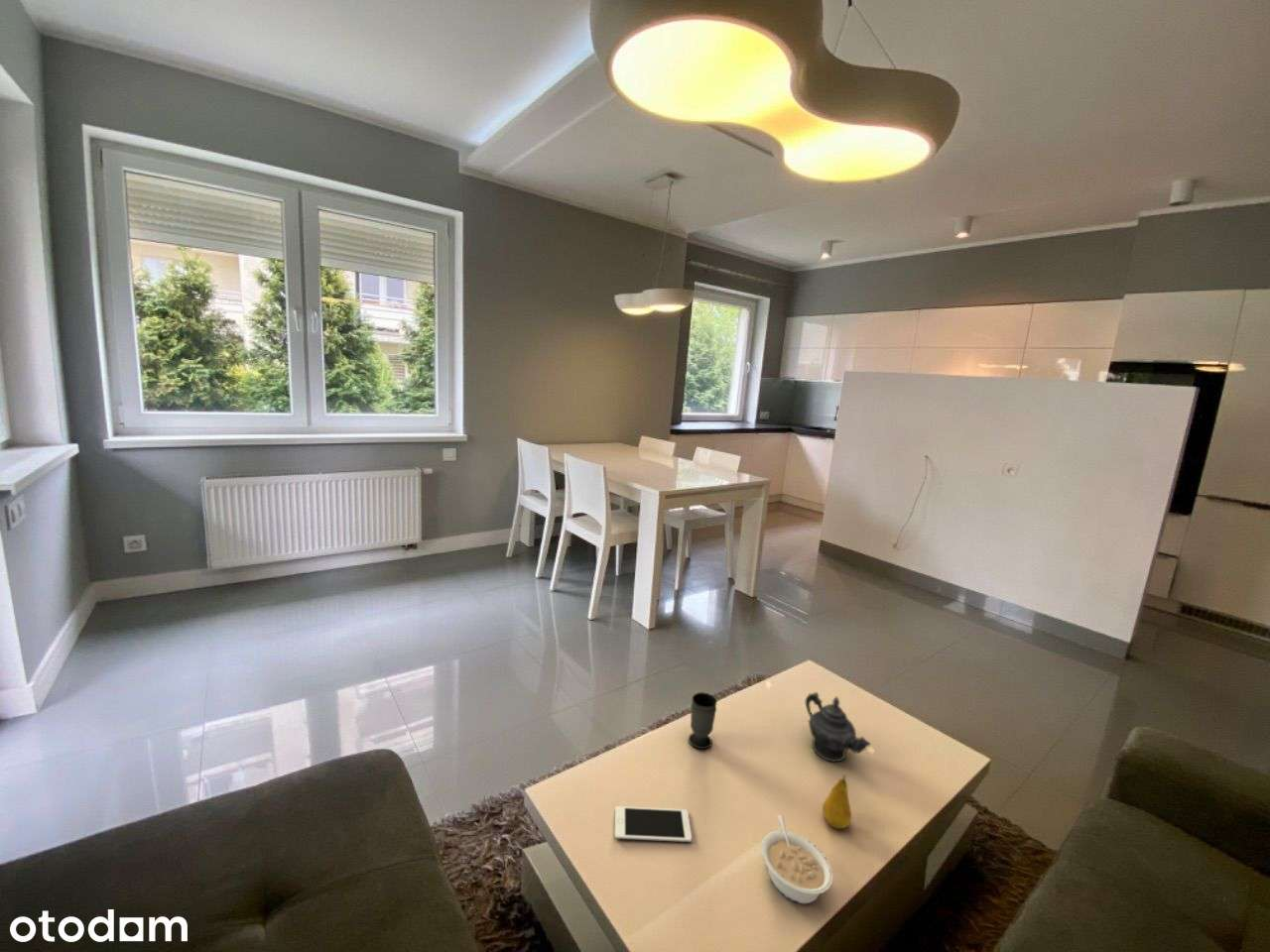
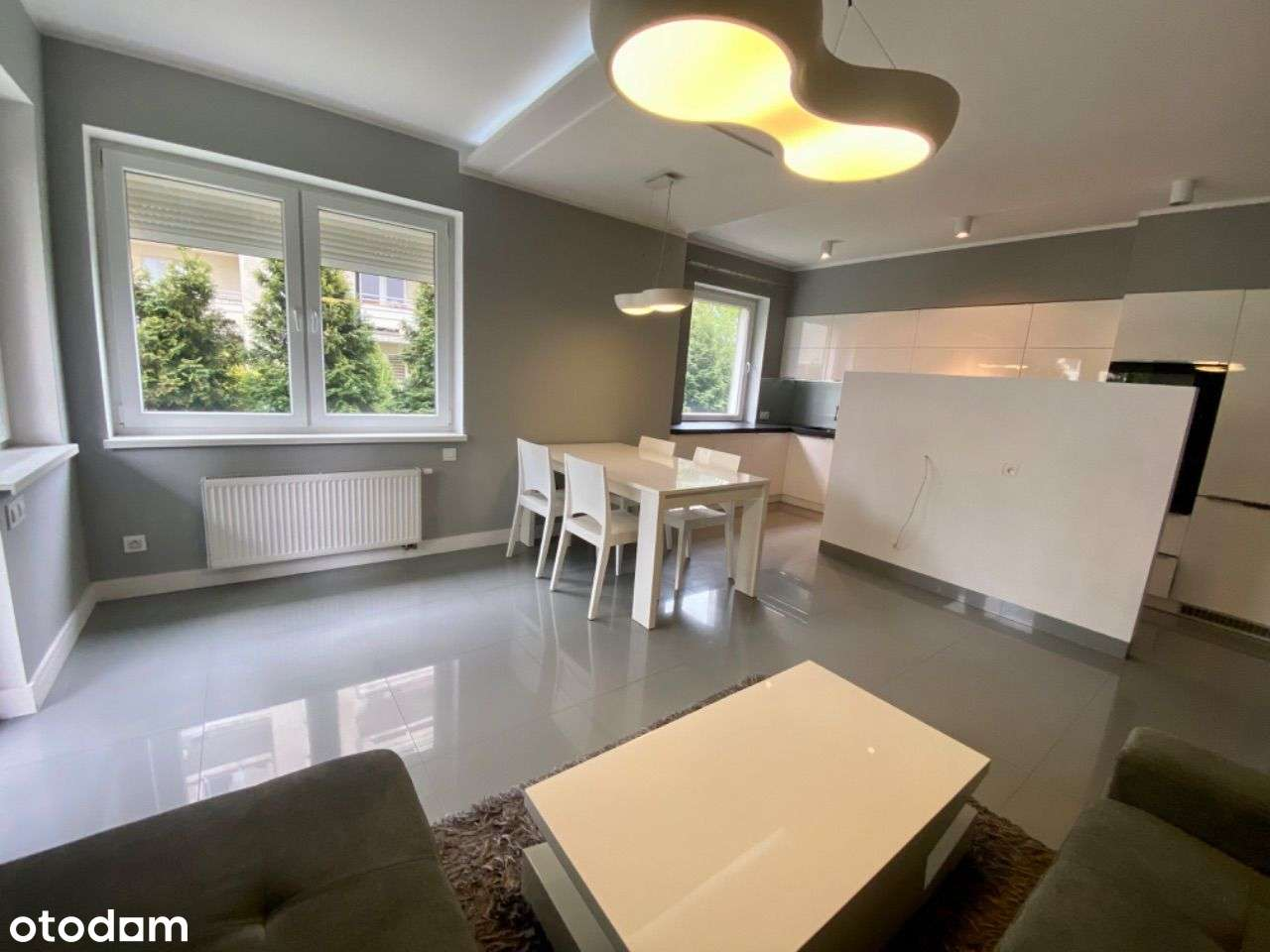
- cell phone (652, 823)
- legume (792, 866)
- cup (701, 720)
- teapot (835, 726)
- fruit (838, 798)
